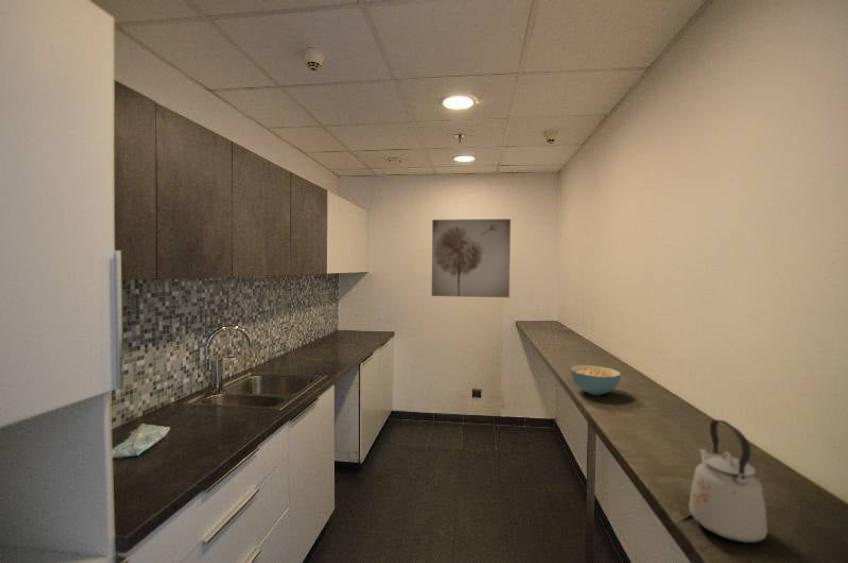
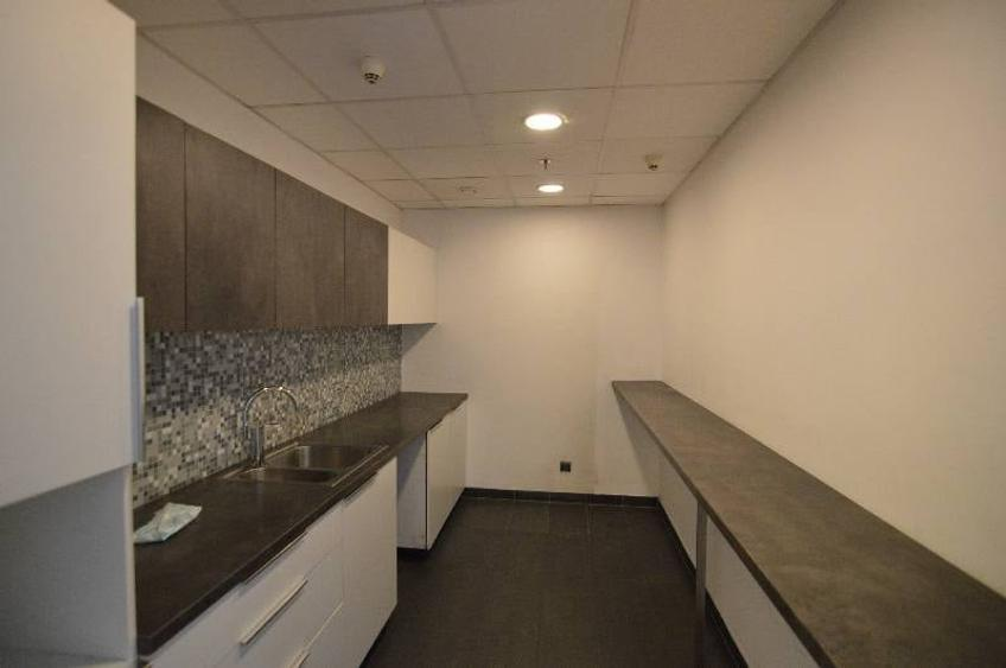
- kettle (721, 470)
- cereal bowl (594, 381)
- wall art (470, 258)
